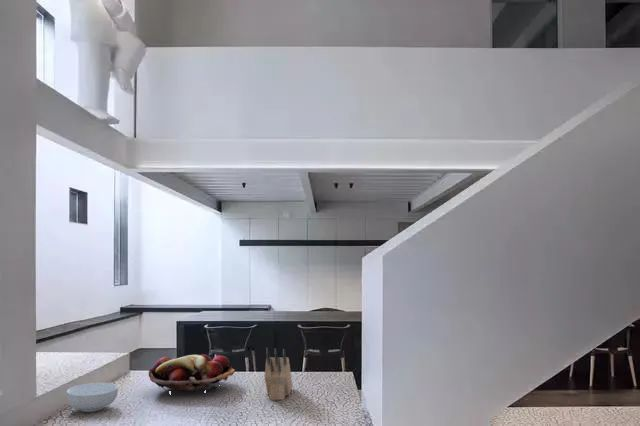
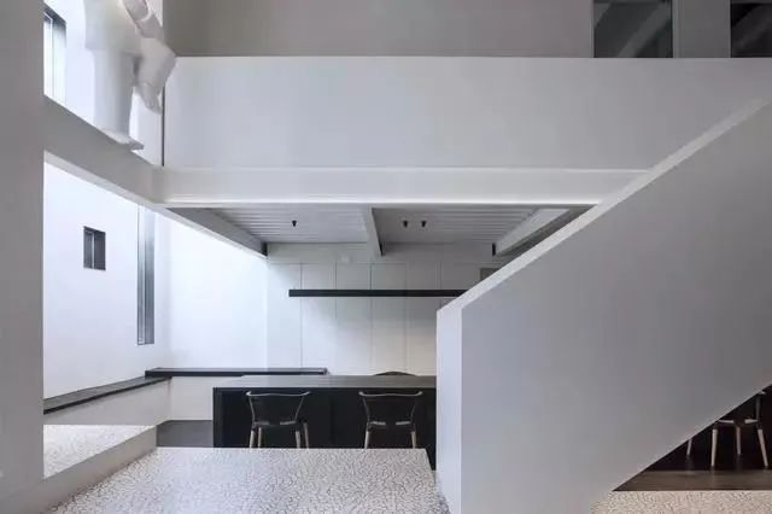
- fruit basket (192, 371)
- cereal bowl (92, 398)
- knife block (278, 369)
